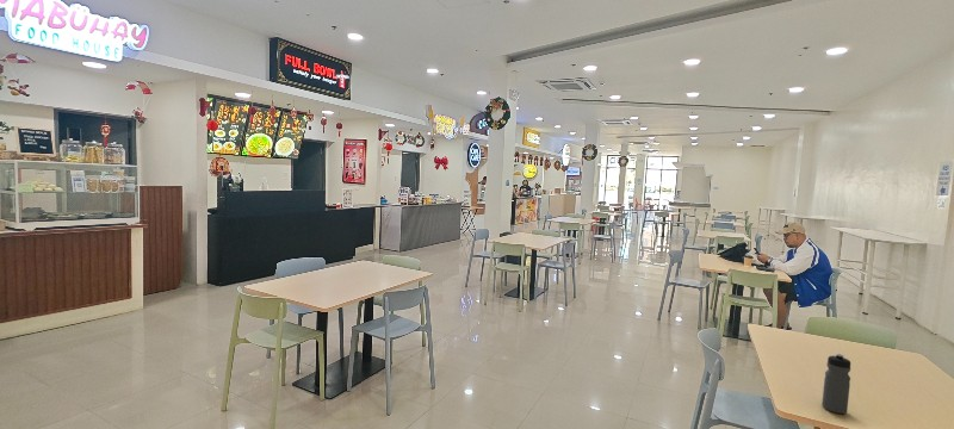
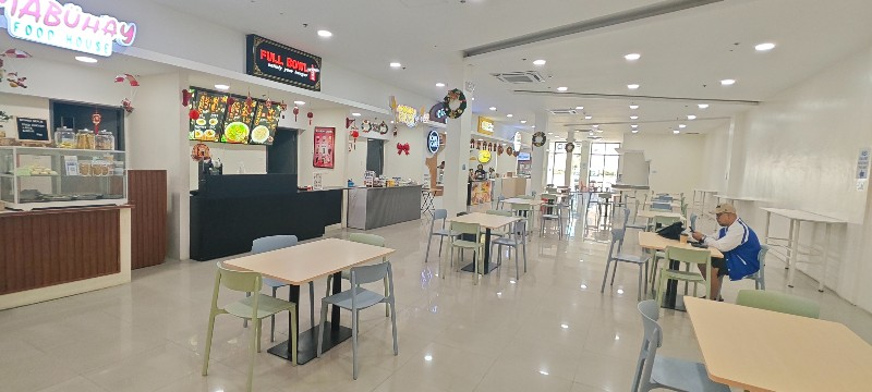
- water bottle (836, 381)
